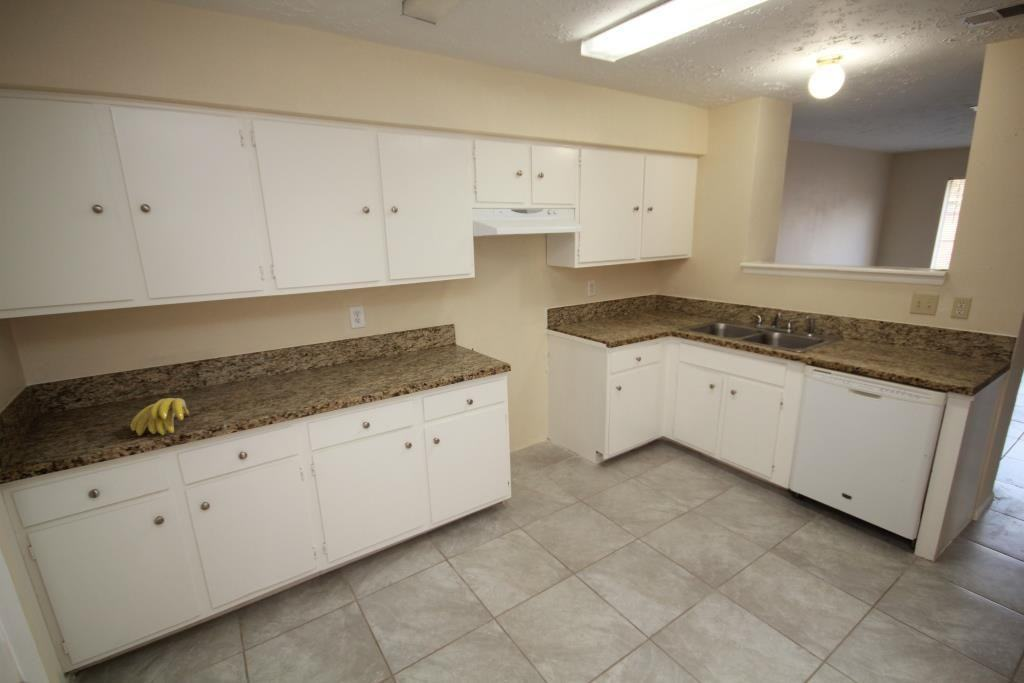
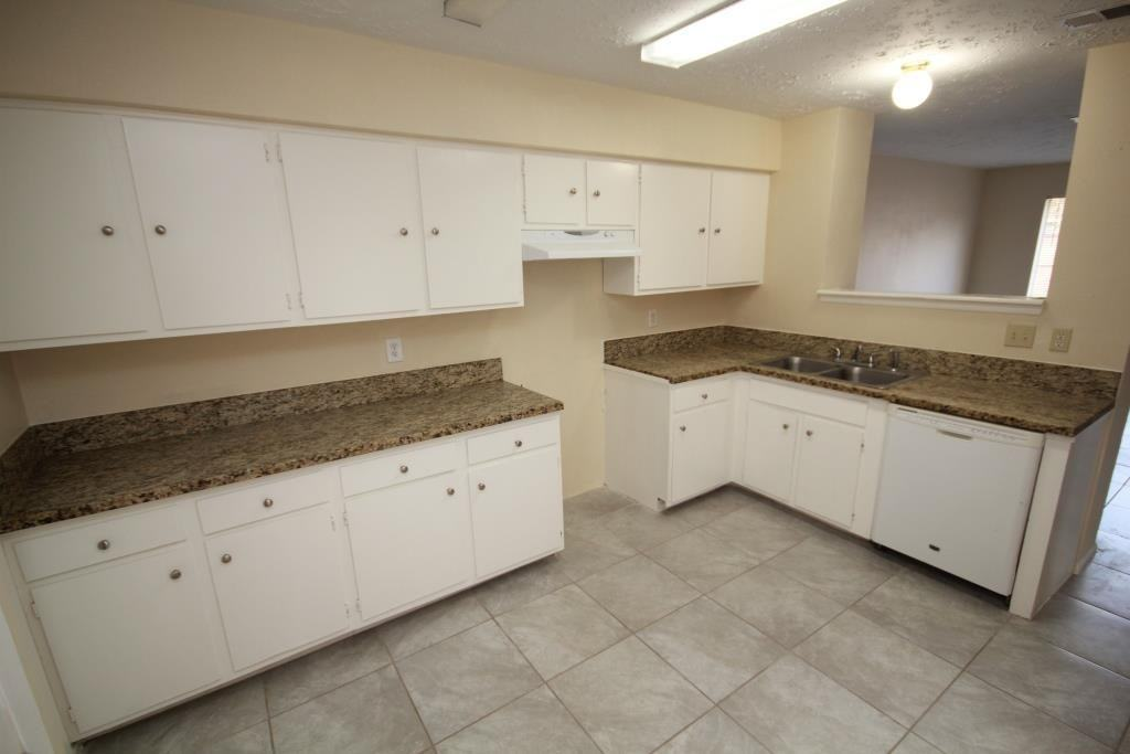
- banana (170, 411)
